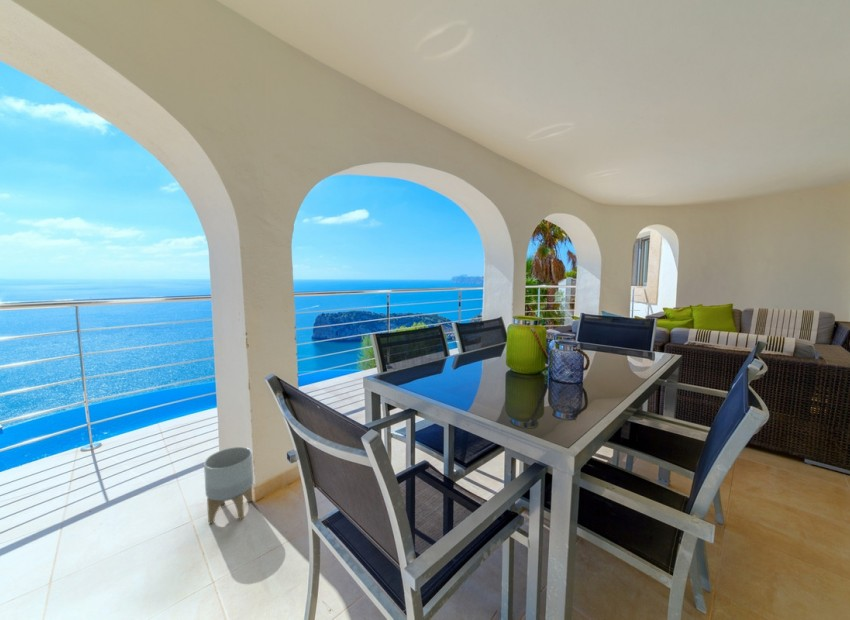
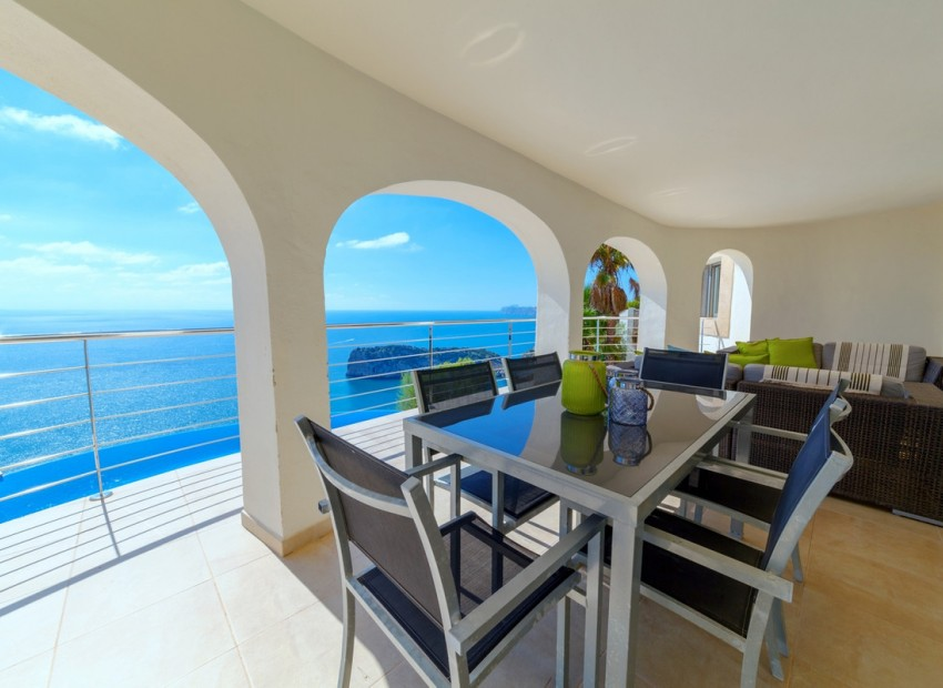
- planter (230, 484)
